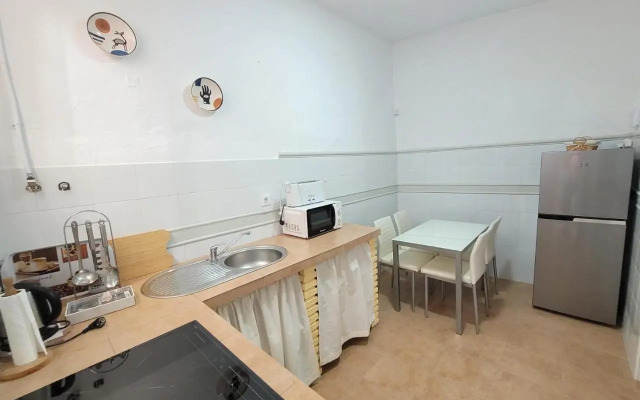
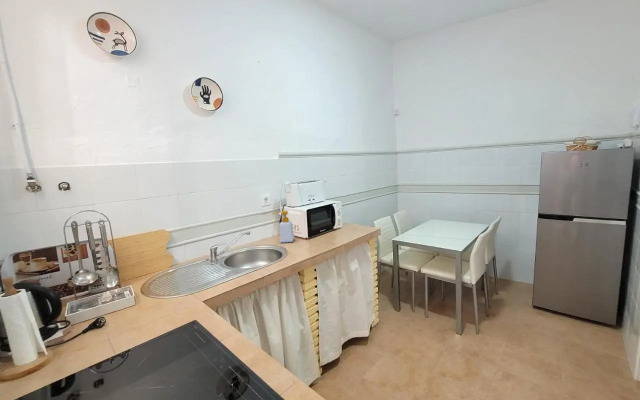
+ soap bottle (283, 226)
